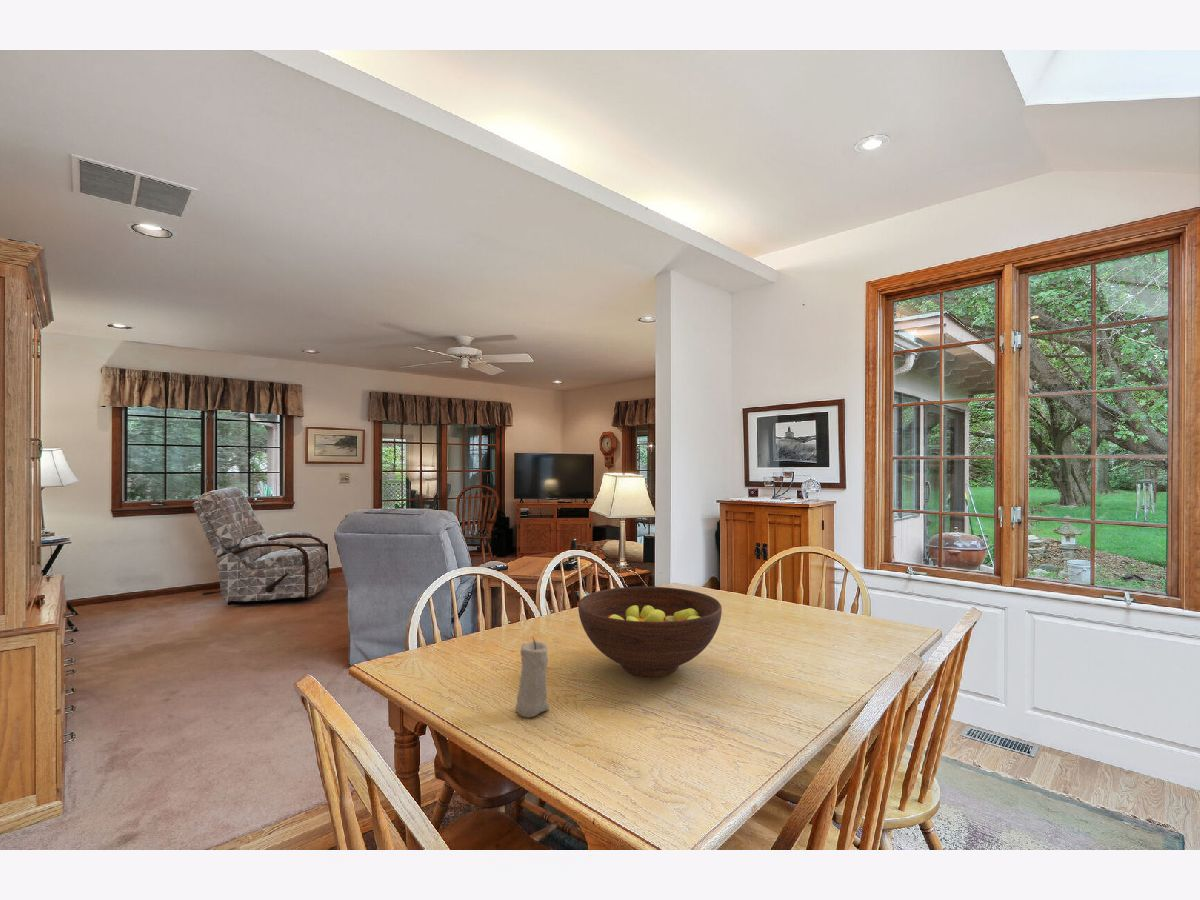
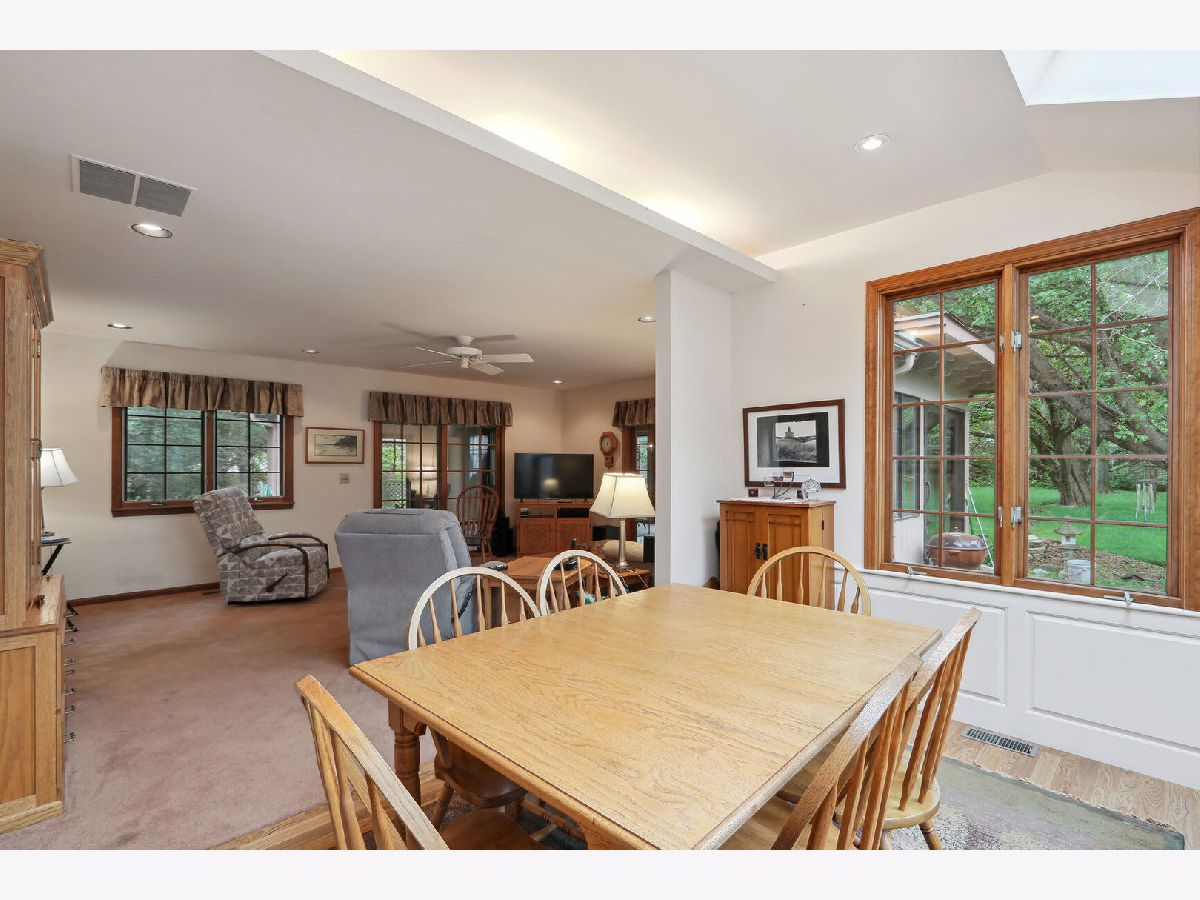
- fruit bowl (649, 635)
- candle (531, 673)
